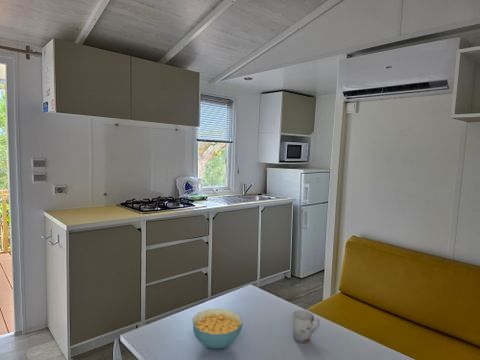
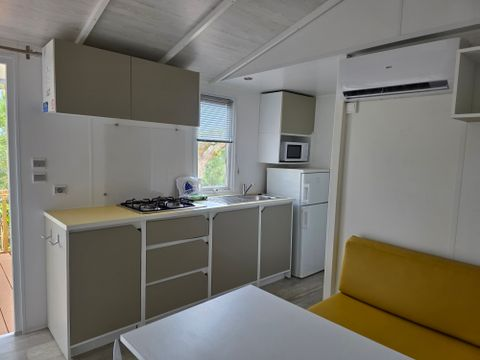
- cereal bowl (216, 332)
- cup (306, 326)
